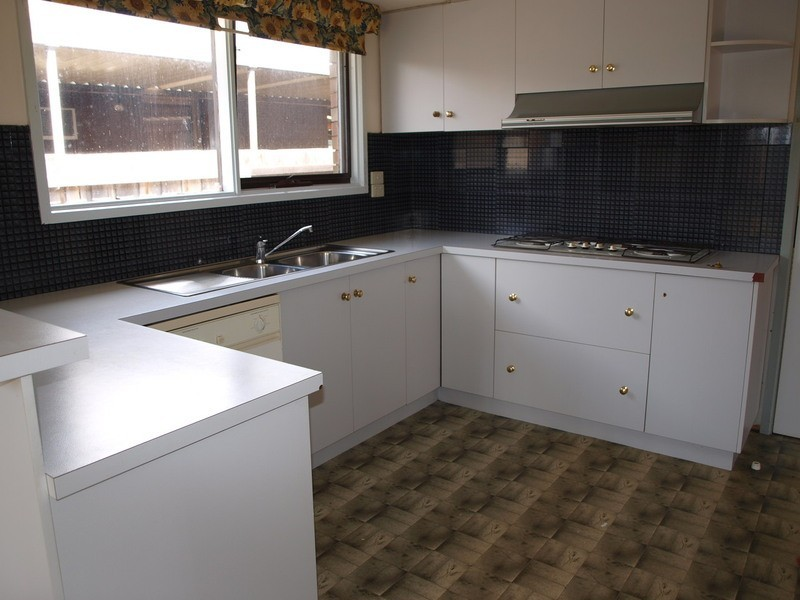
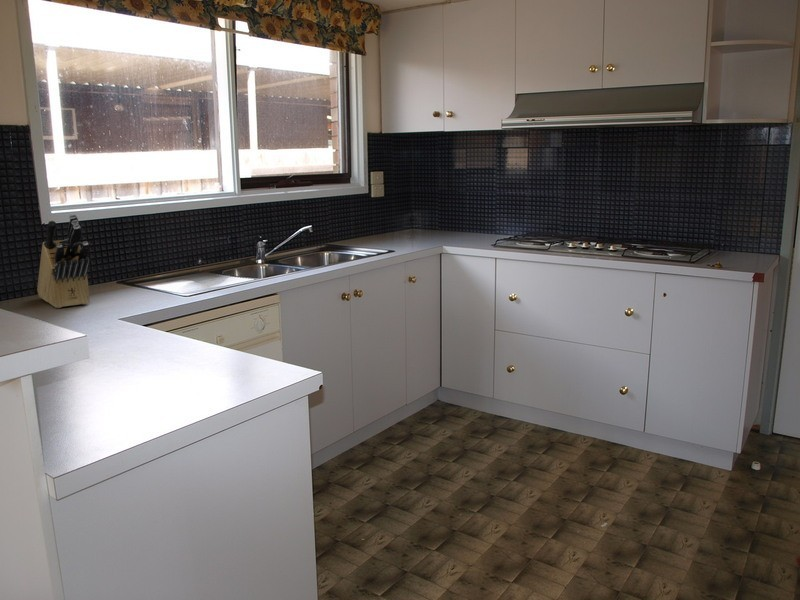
+ knife block (61, 258)
